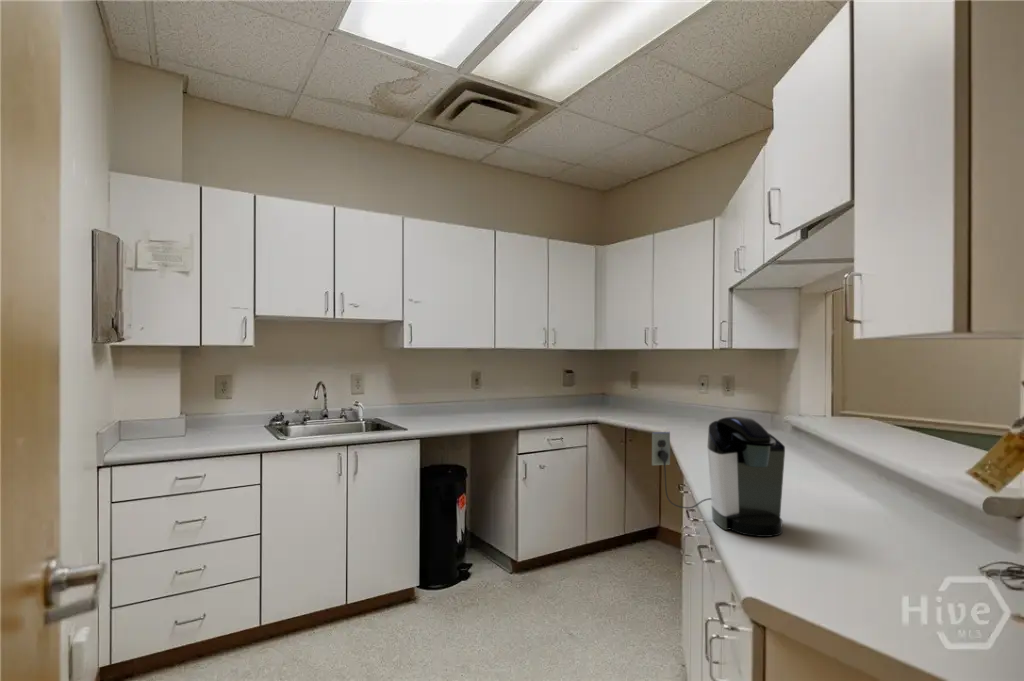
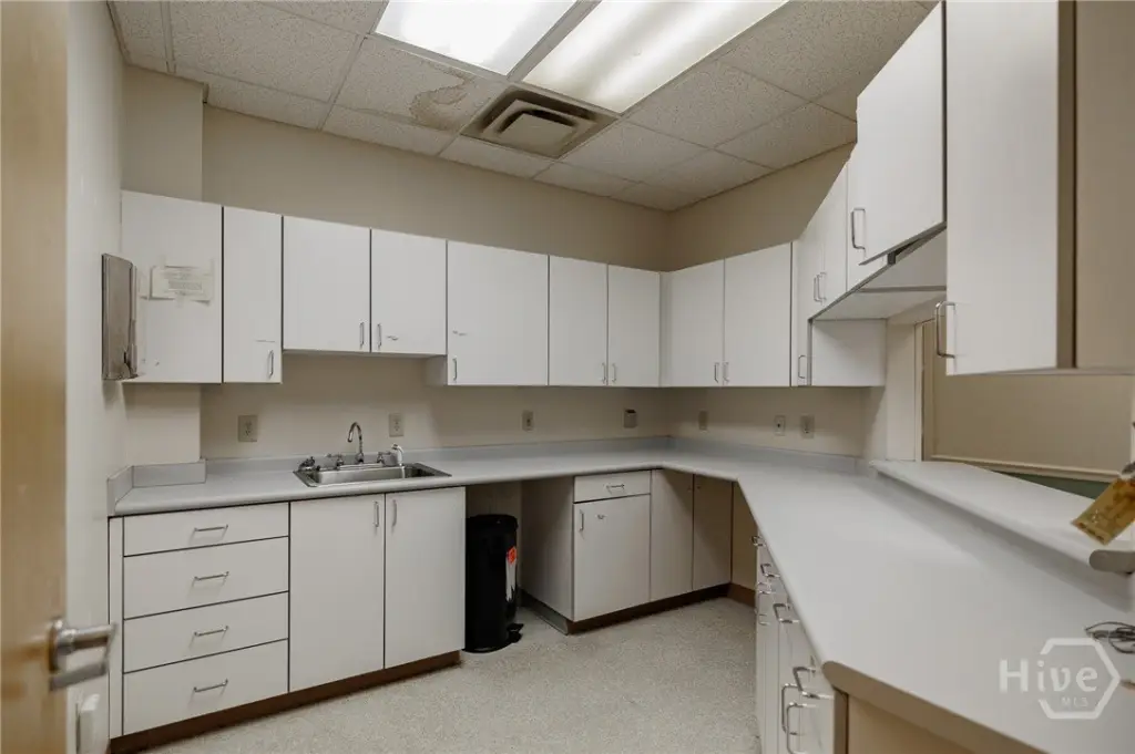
- coffee maker (724, 471)
